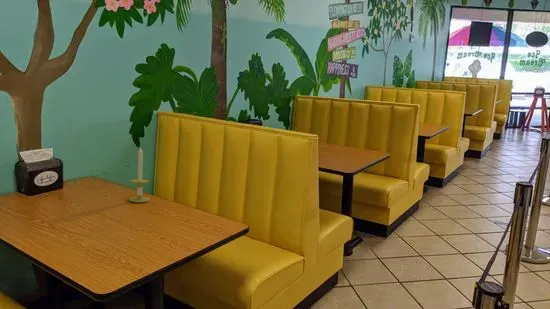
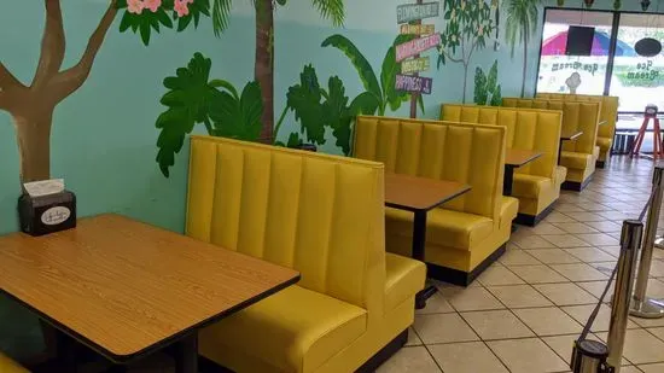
- candle (140, 173)
